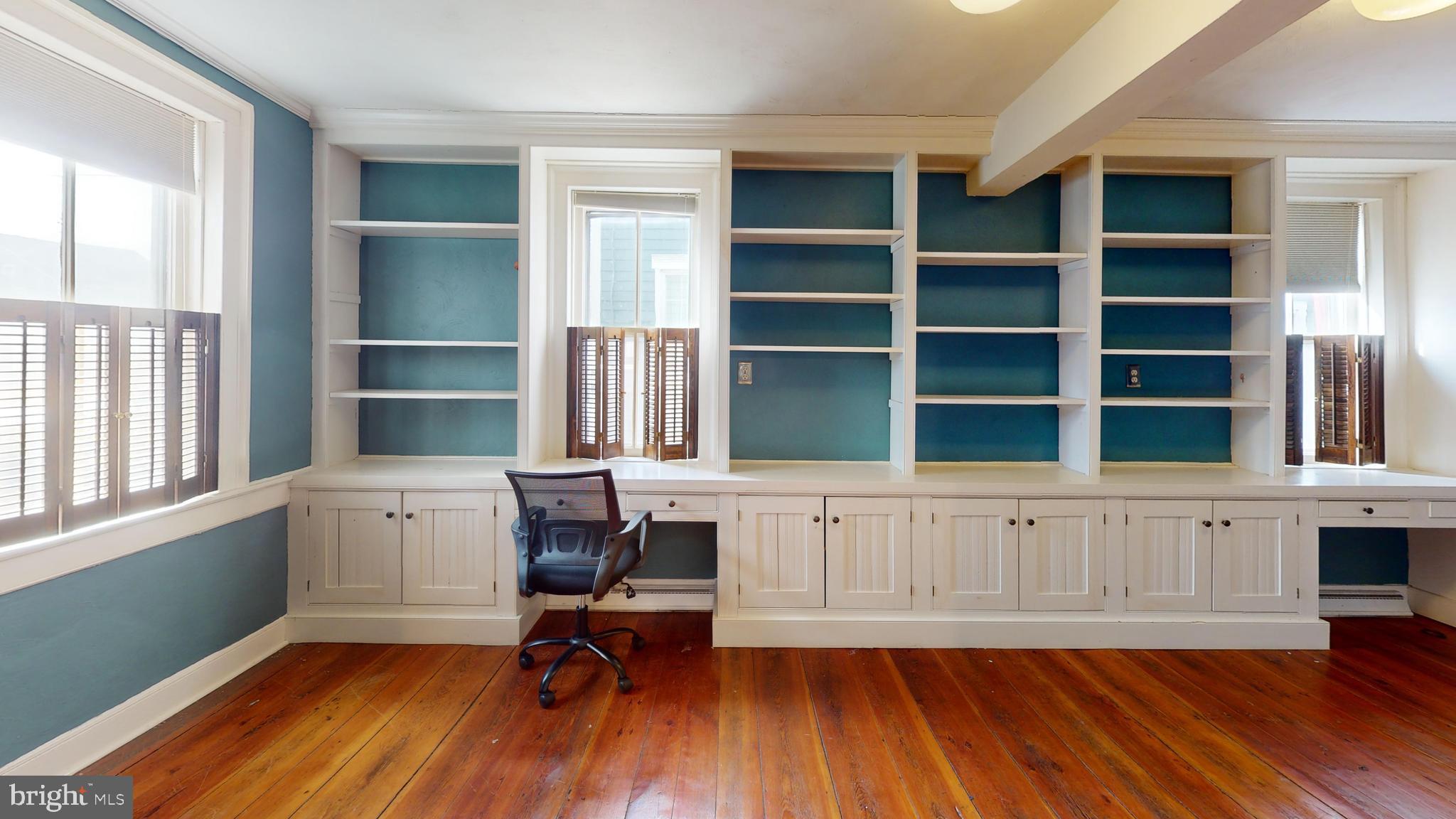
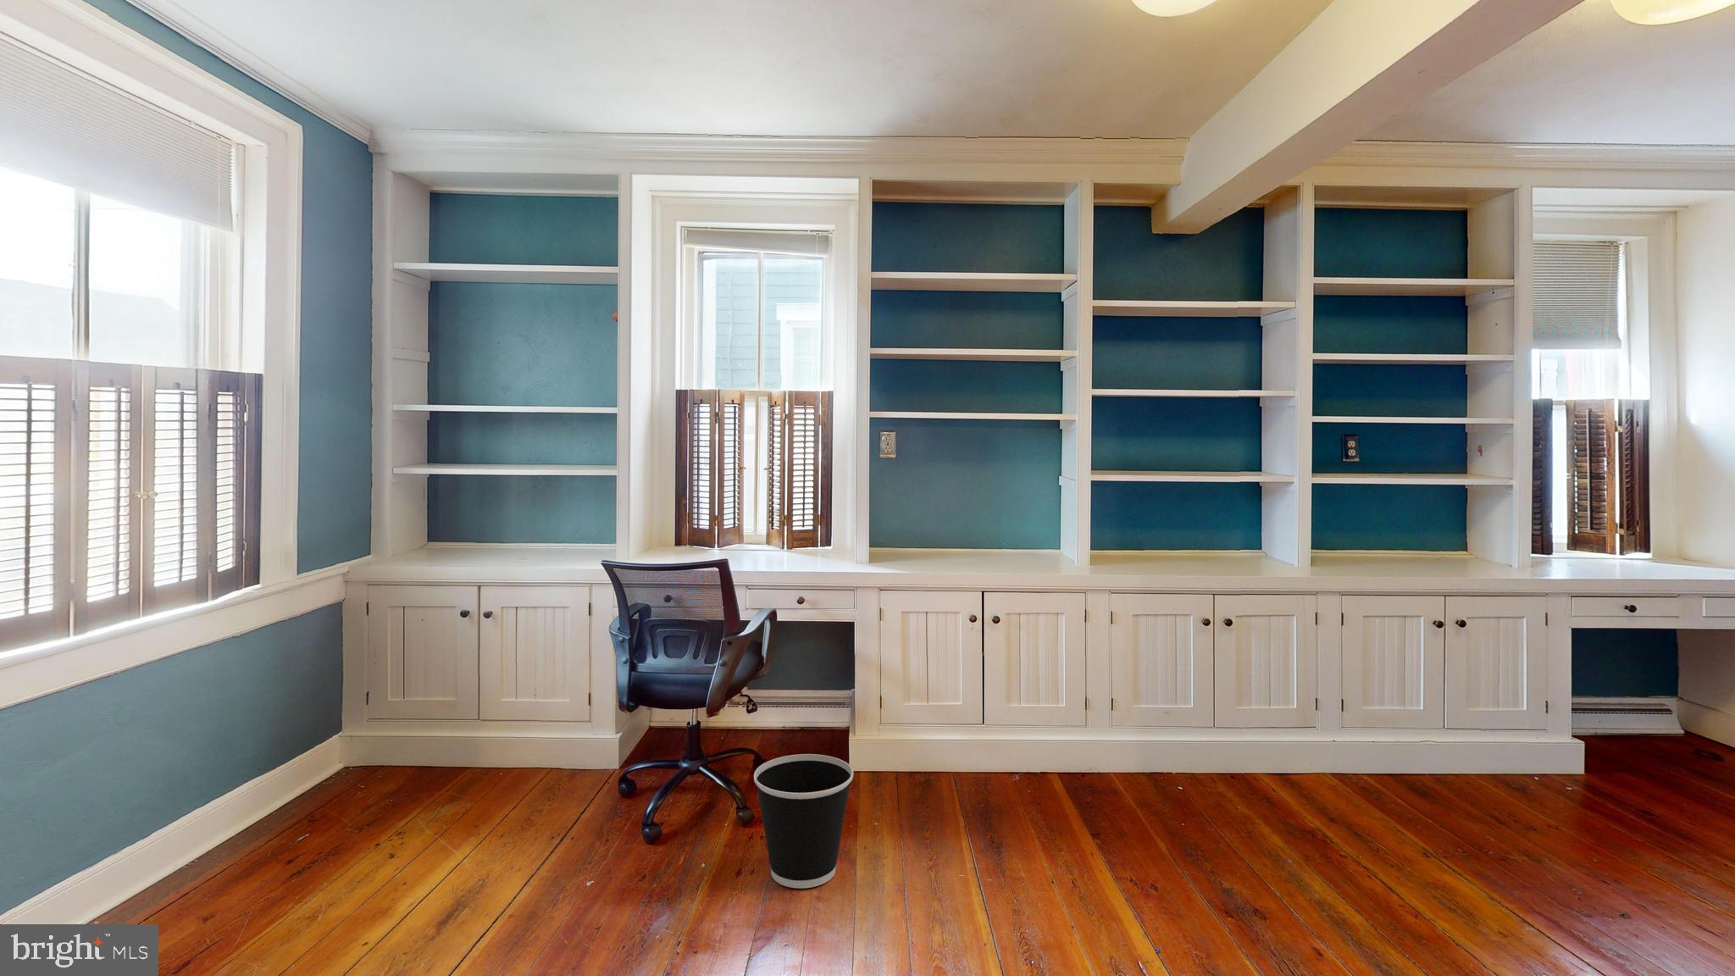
+ wastebasket (803, 821)
